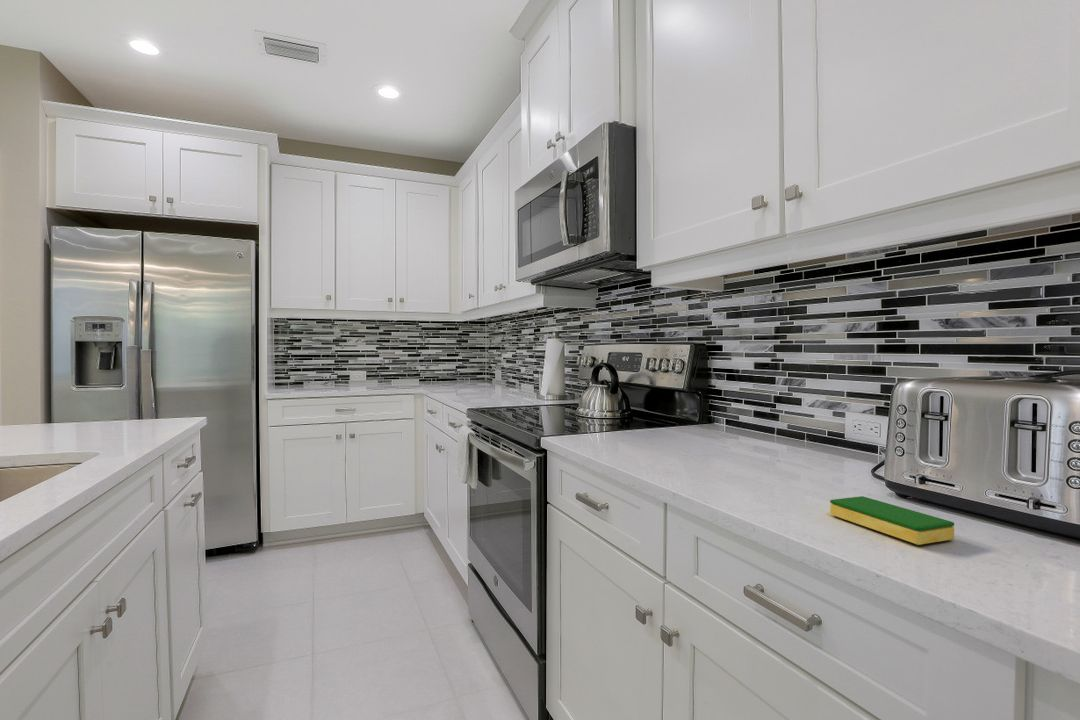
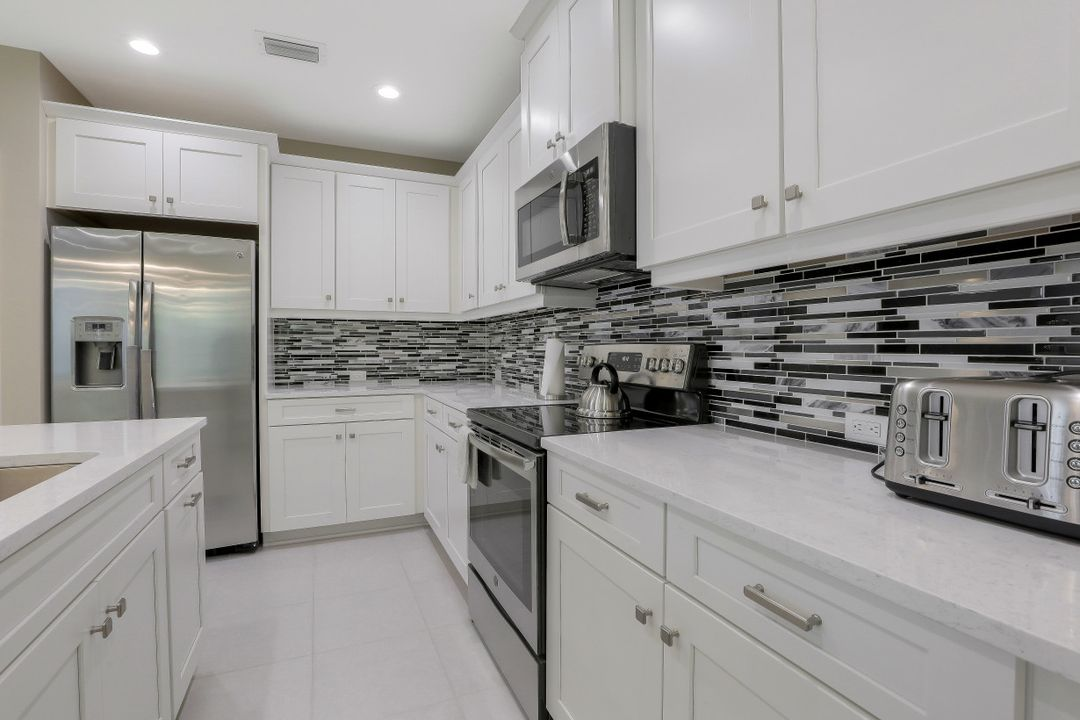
- dish sponge (887, 518)
